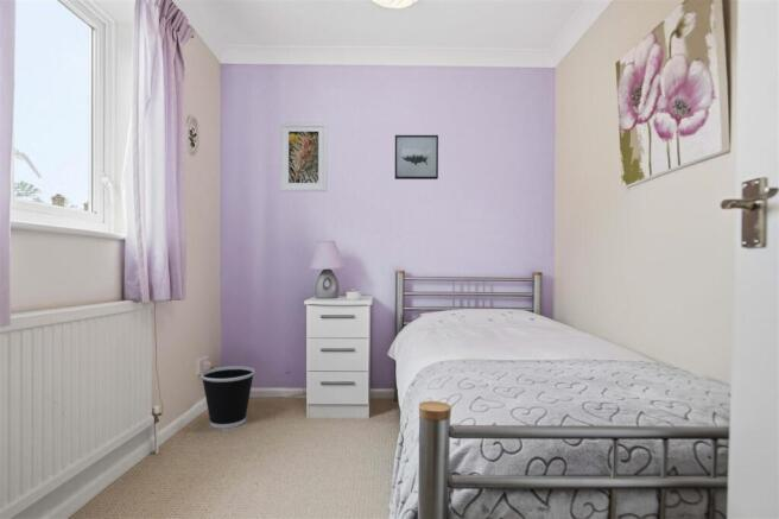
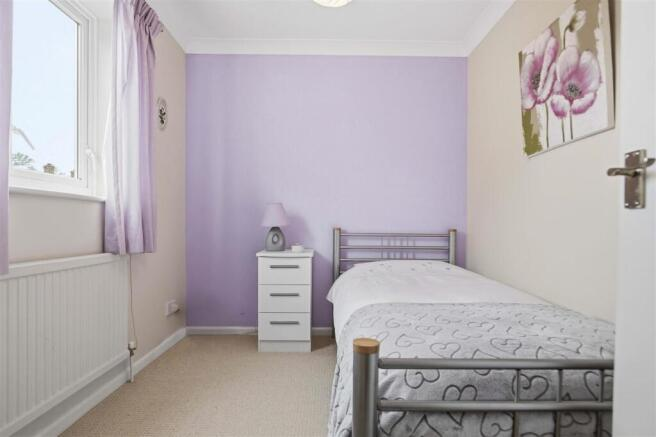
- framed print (303, 157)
- wastebasket (228, 397)
- wall art (416, 157)
